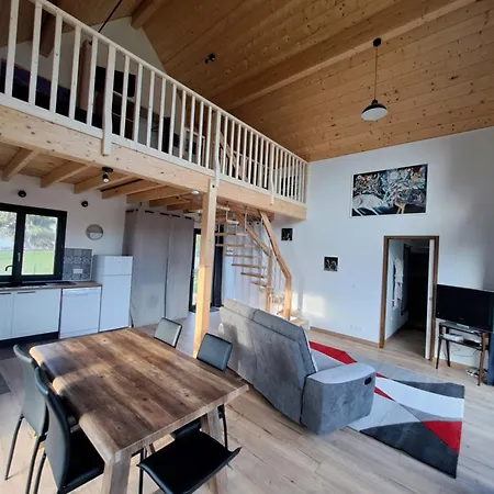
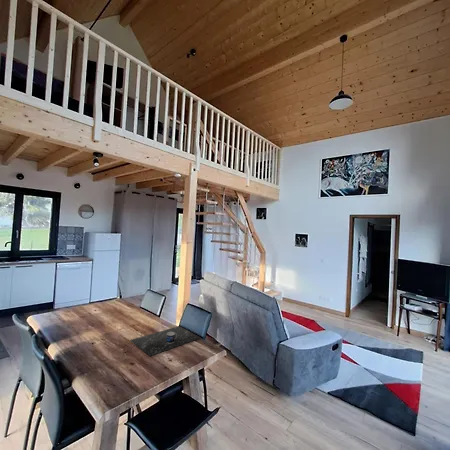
+ placemat (166, 334)
